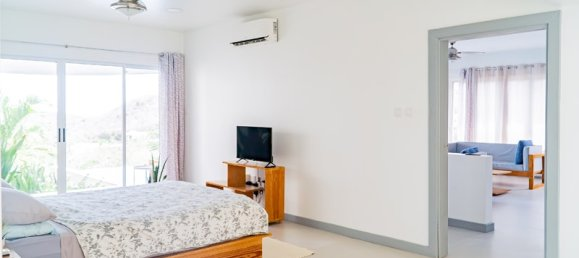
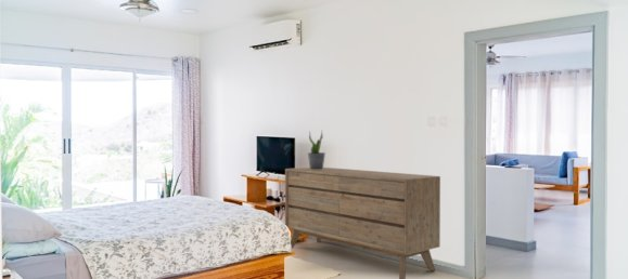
+ potted plant (316, 149)
+ dresser (355, 214)
